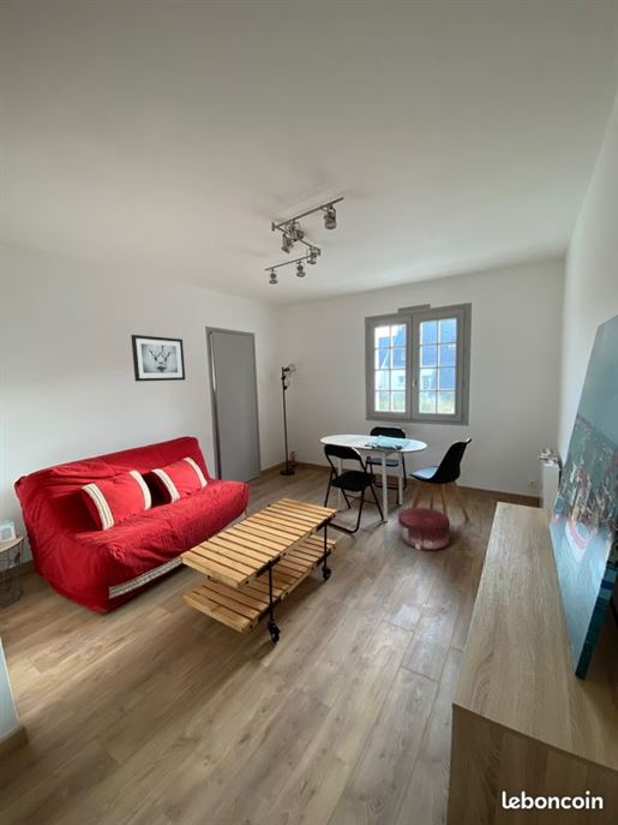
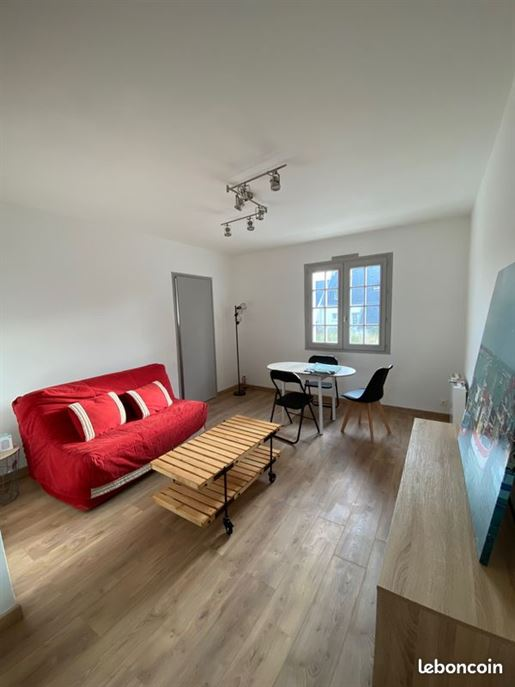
- wall art (160, 359)
- pouf (422, 525)
